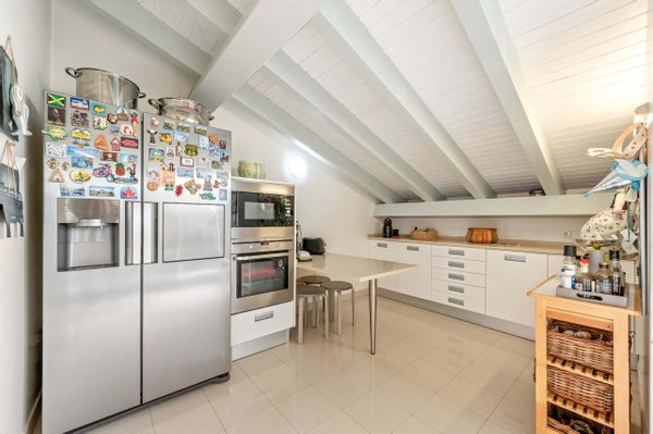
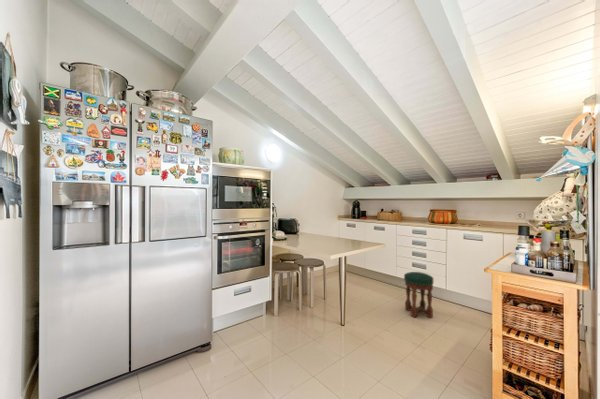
+ stool (420, 292)
